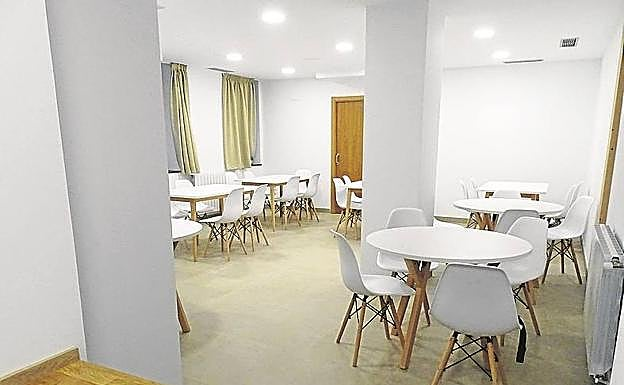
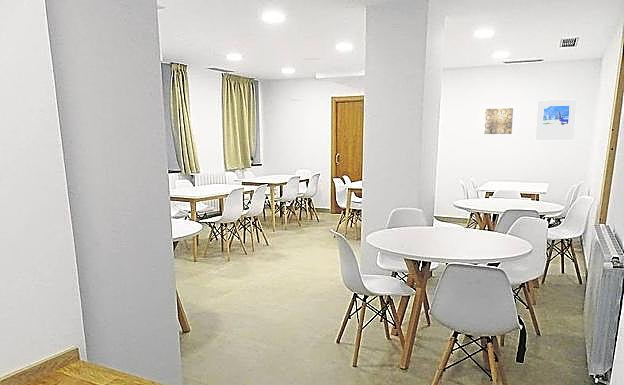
+ wall art (498, 121)
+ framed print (555, 120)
